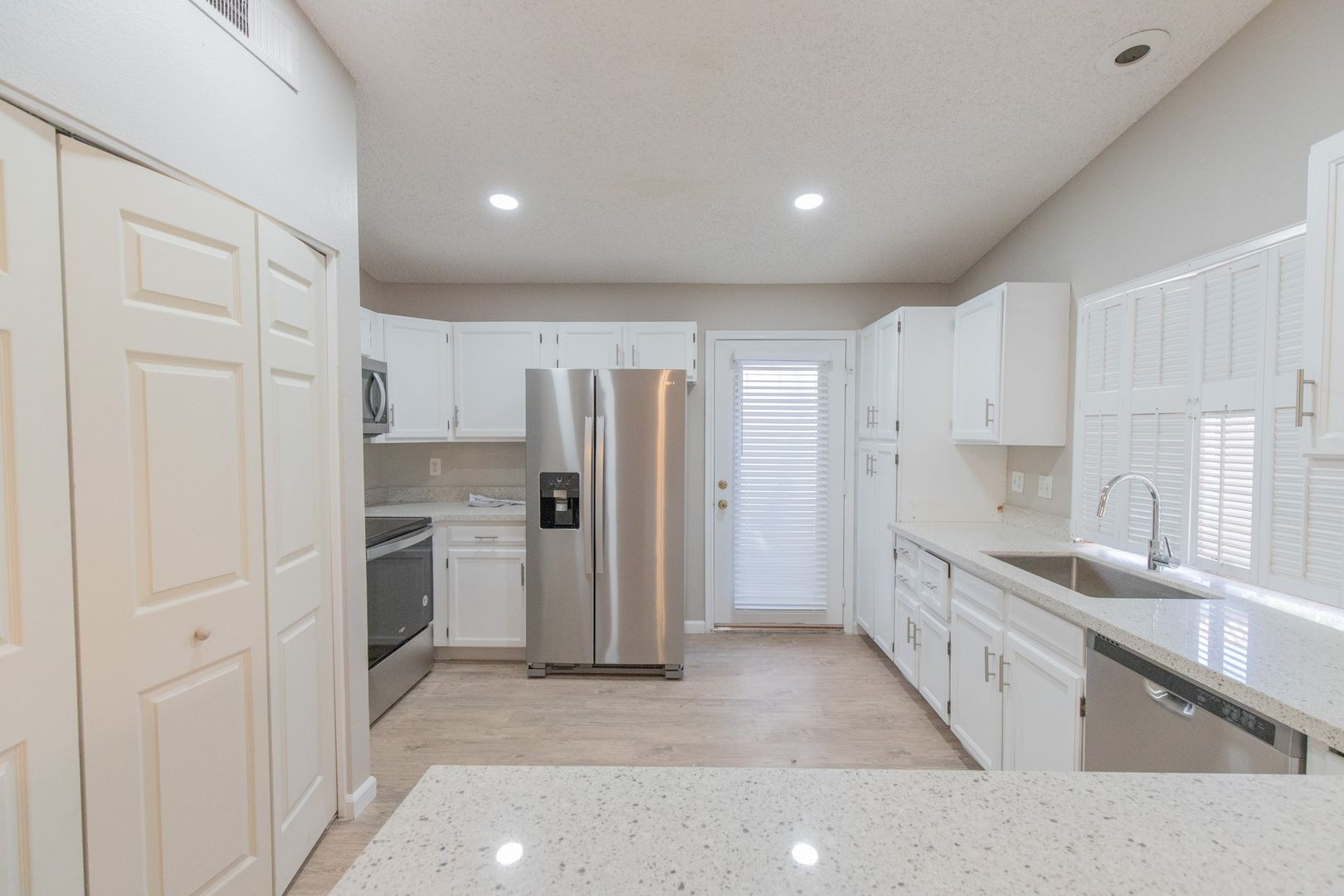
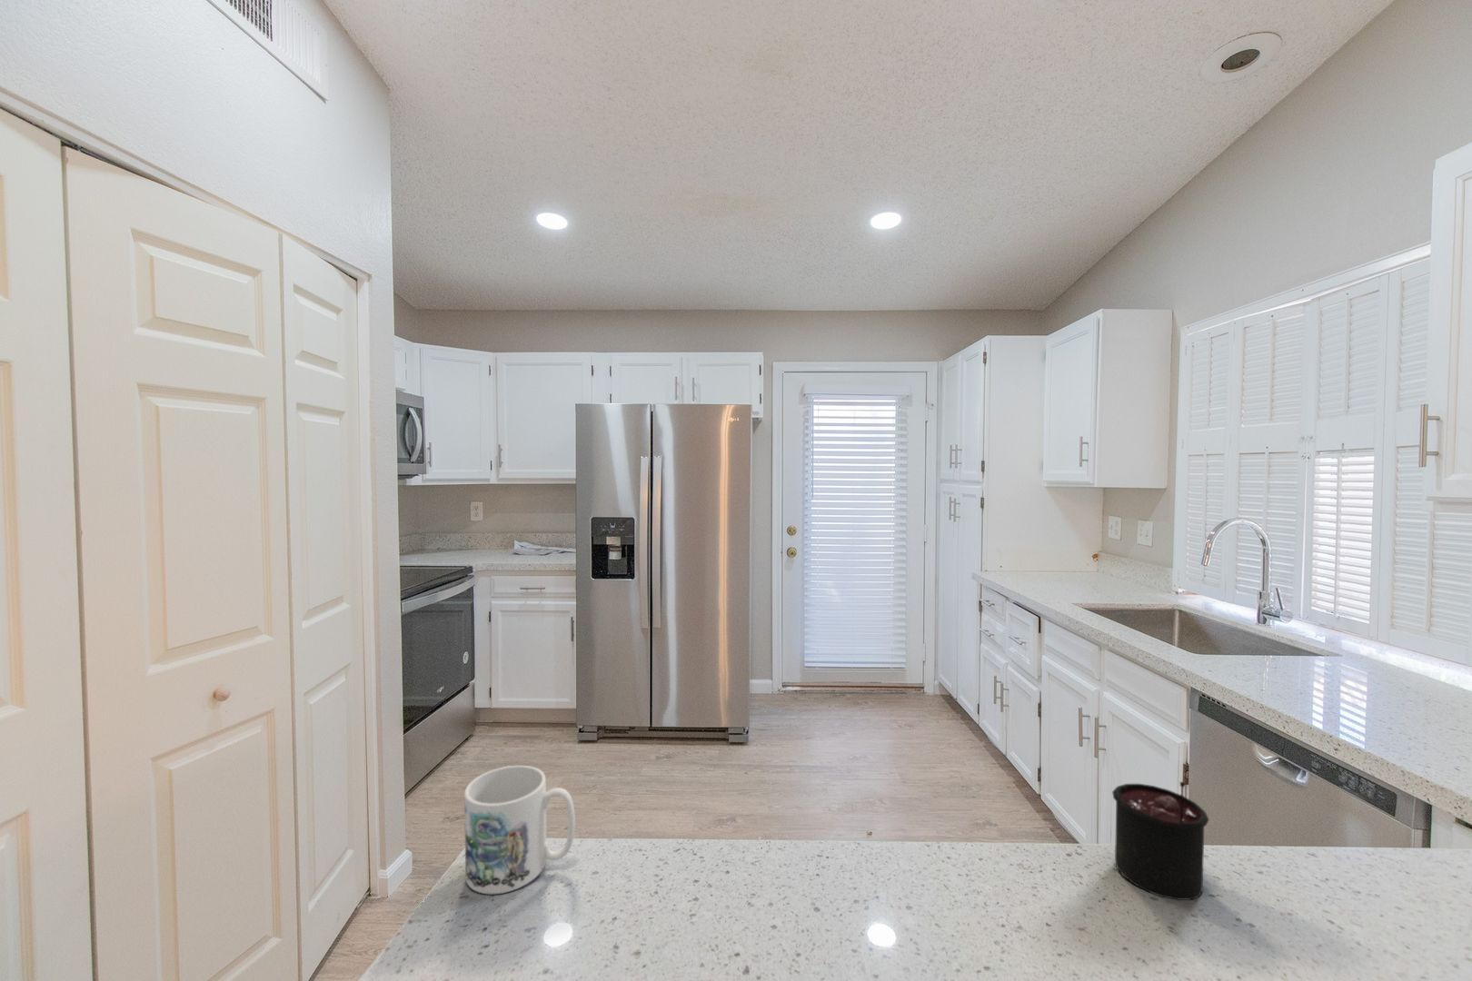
+ mug (521, 826)
+ candle (1158, 822)
